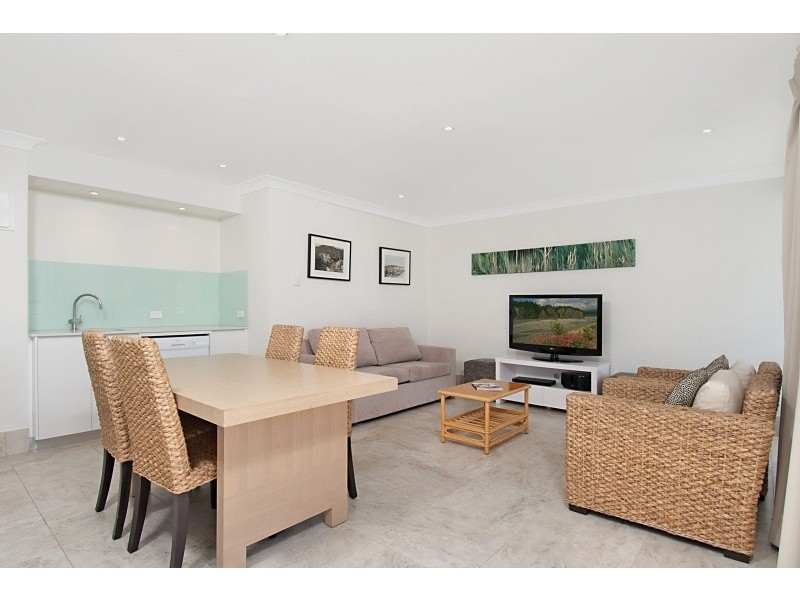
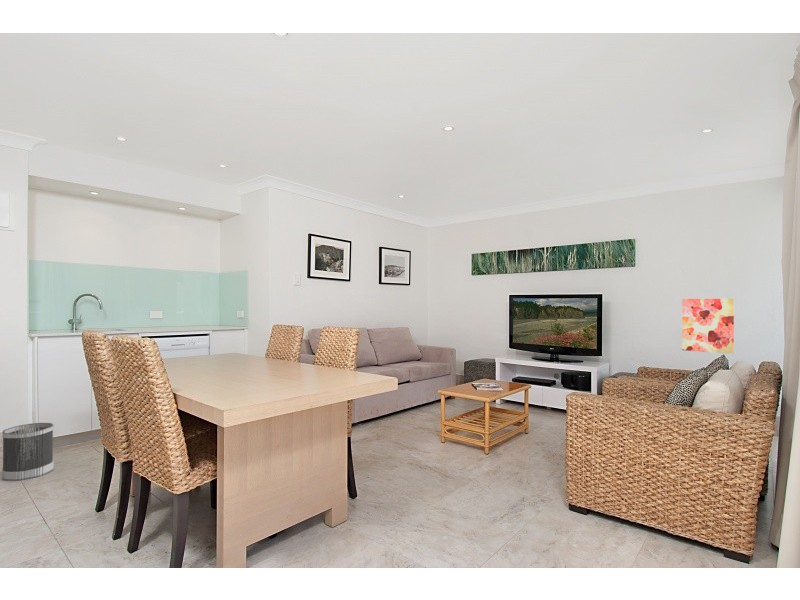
+ wastebasket (28, 450)
+ wall art (707, 325)
